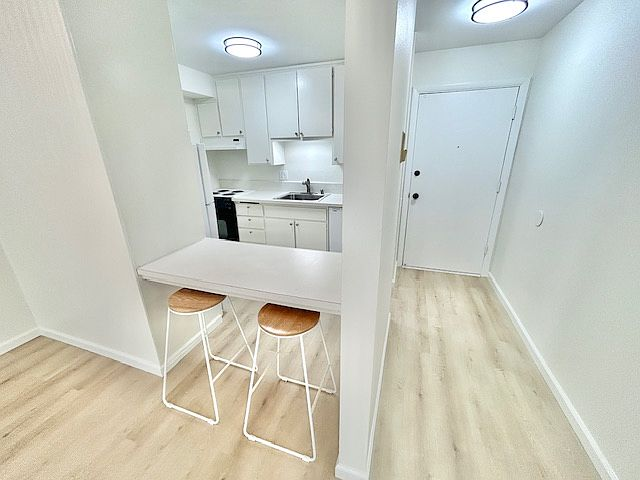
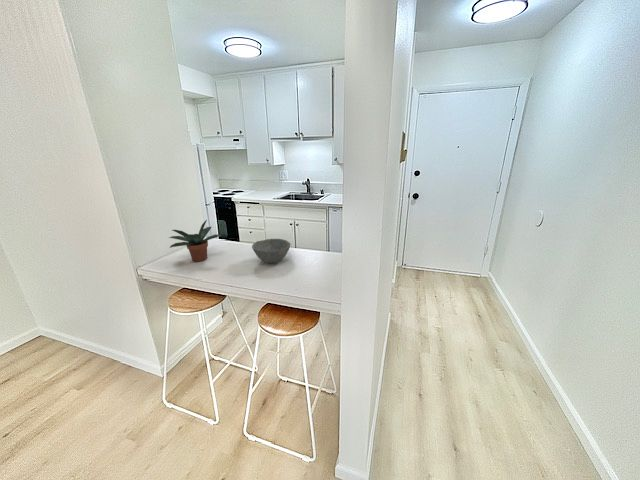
+ bowl (271, 252)
+ potted plant (196, 240)
